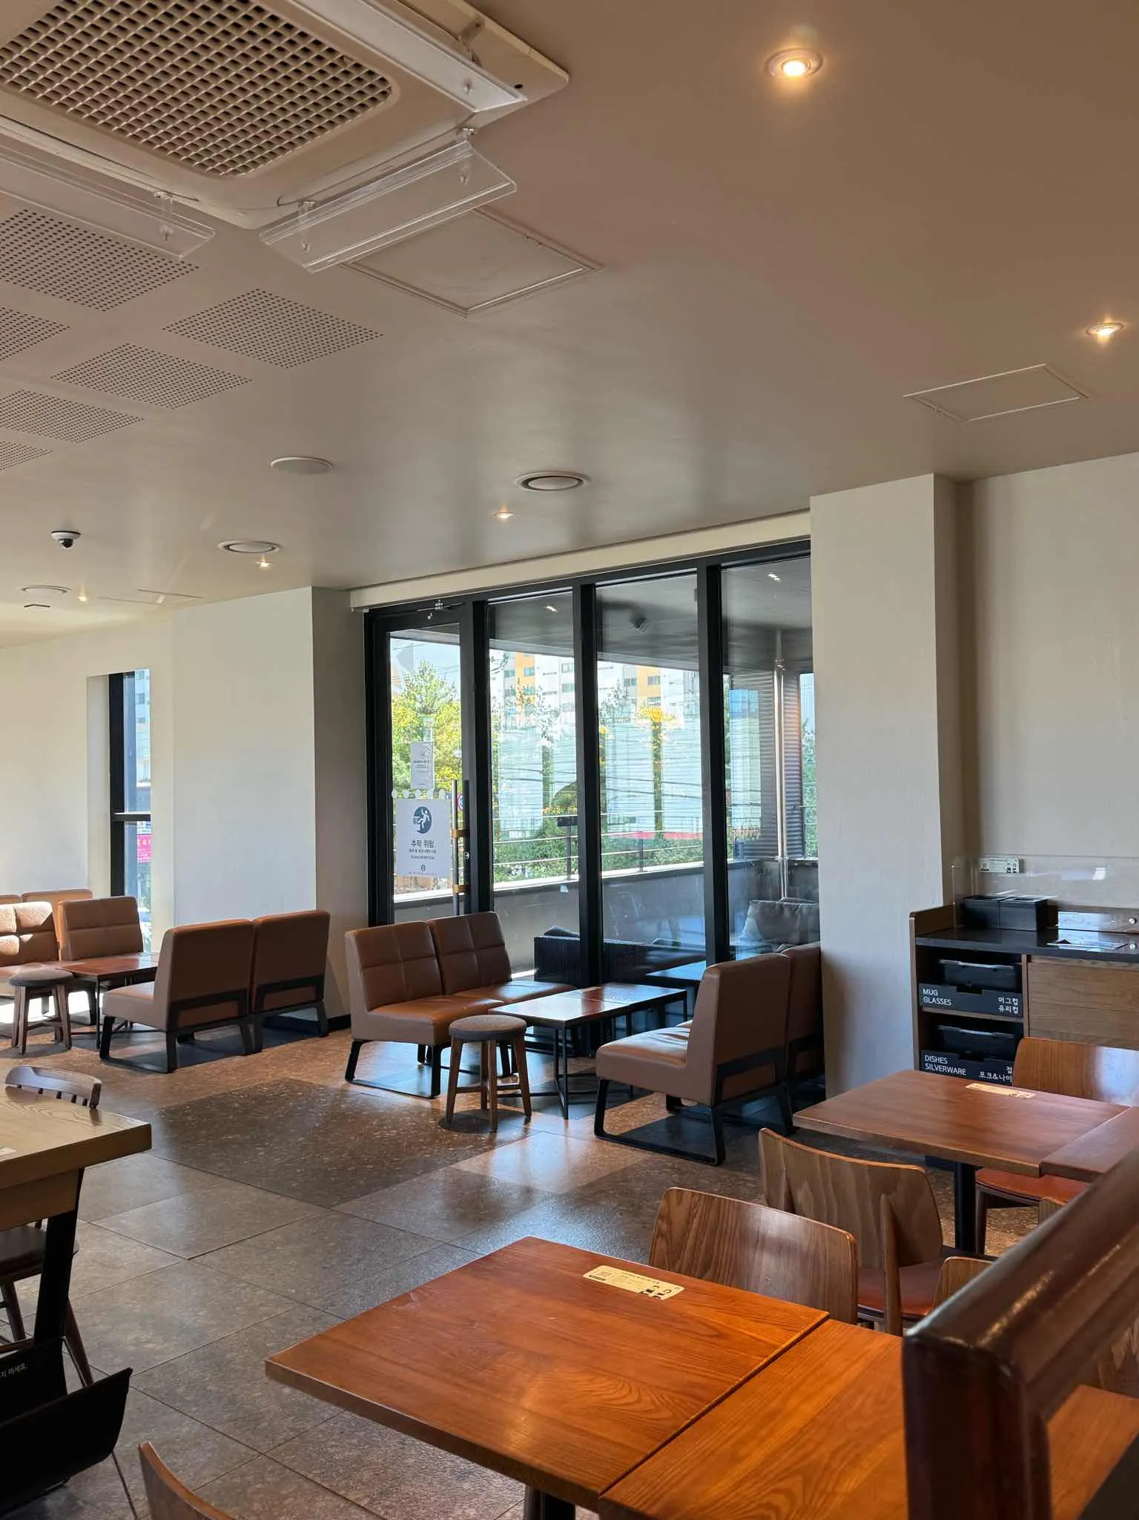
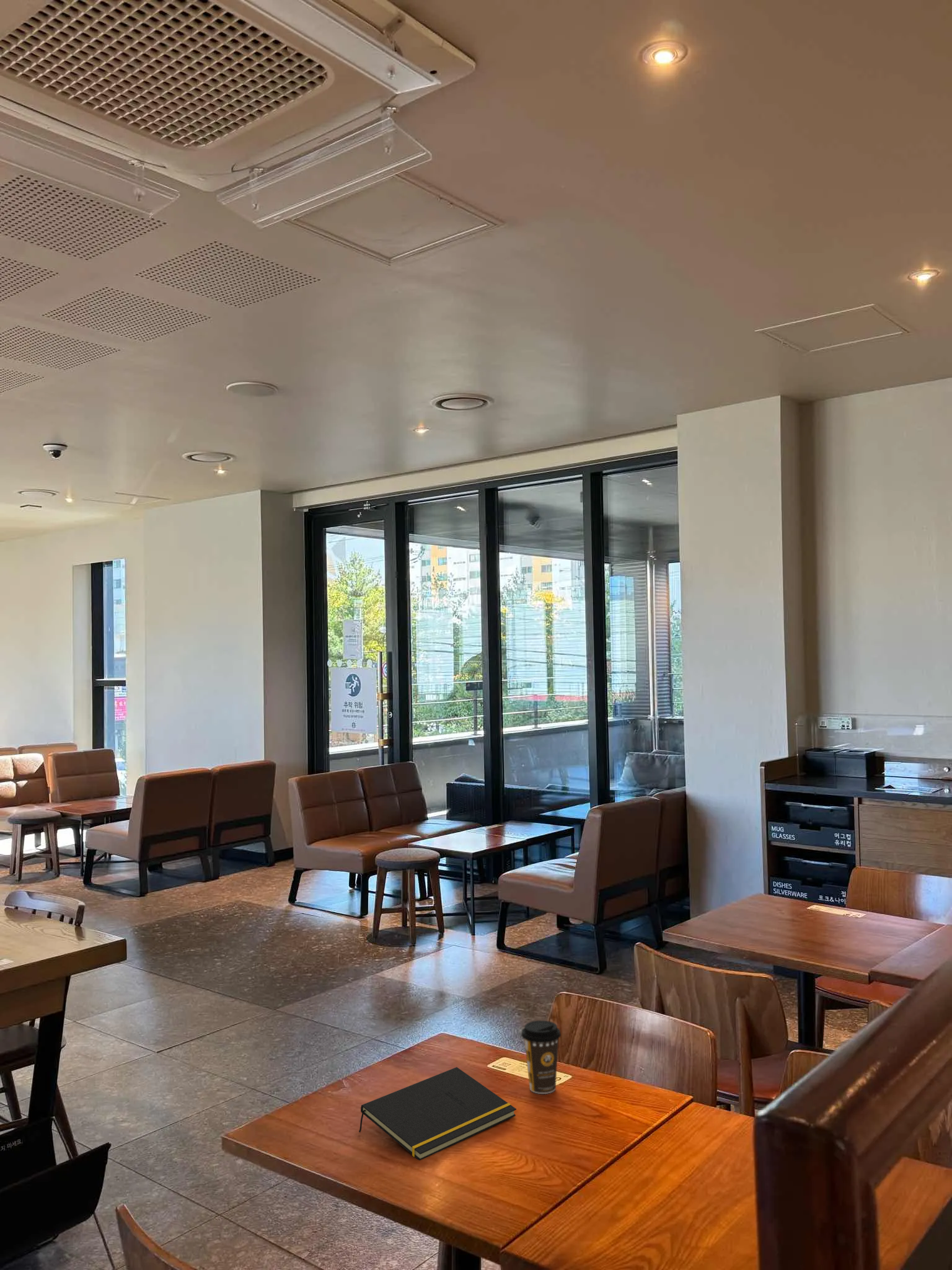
+ coffee cup (542, 1057)
+ notepad (439, 1110)
